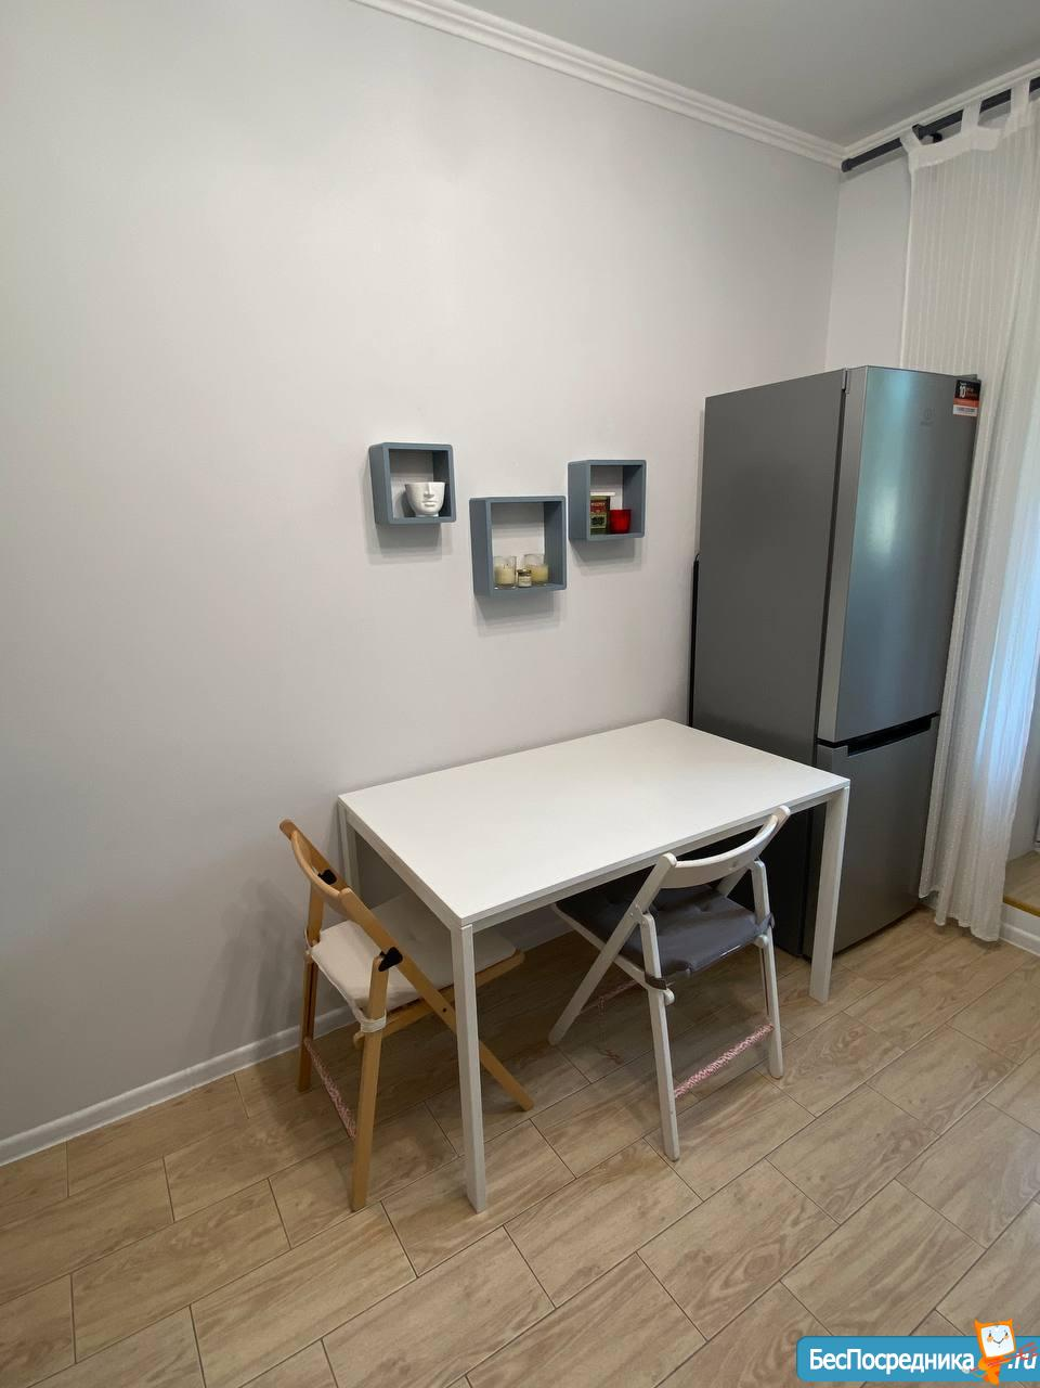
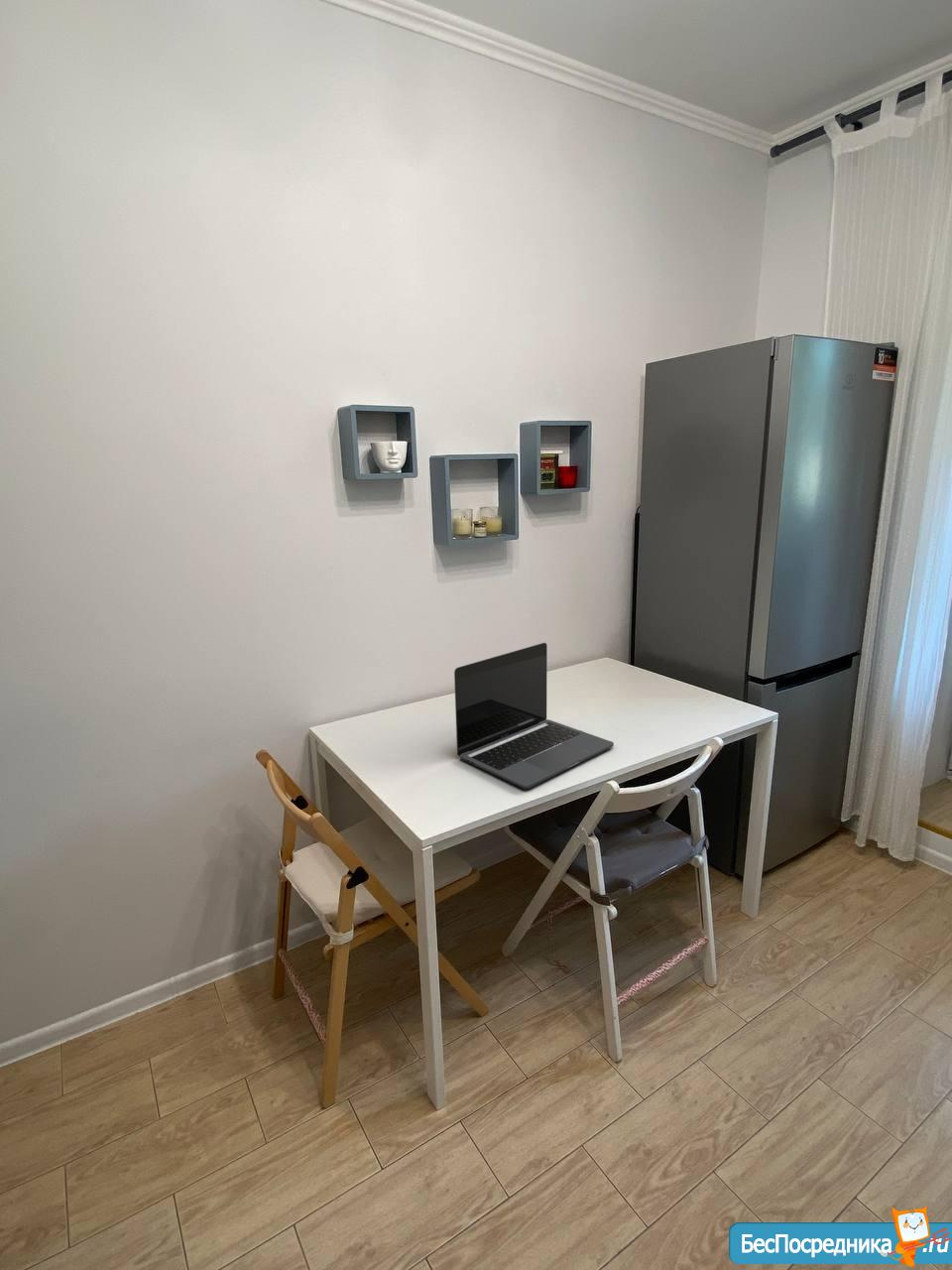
+ laptop (536, 708)
